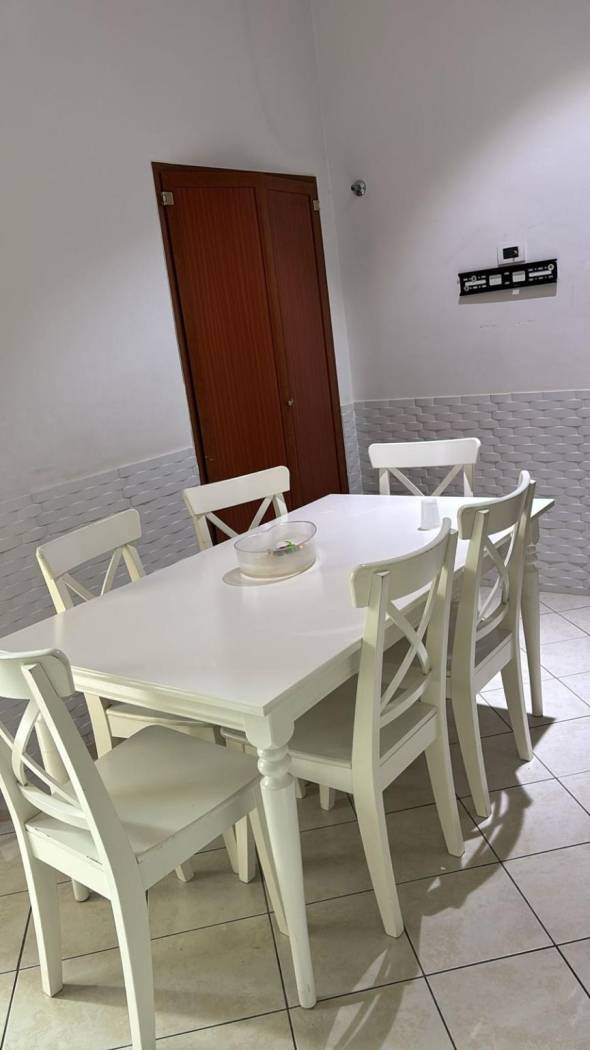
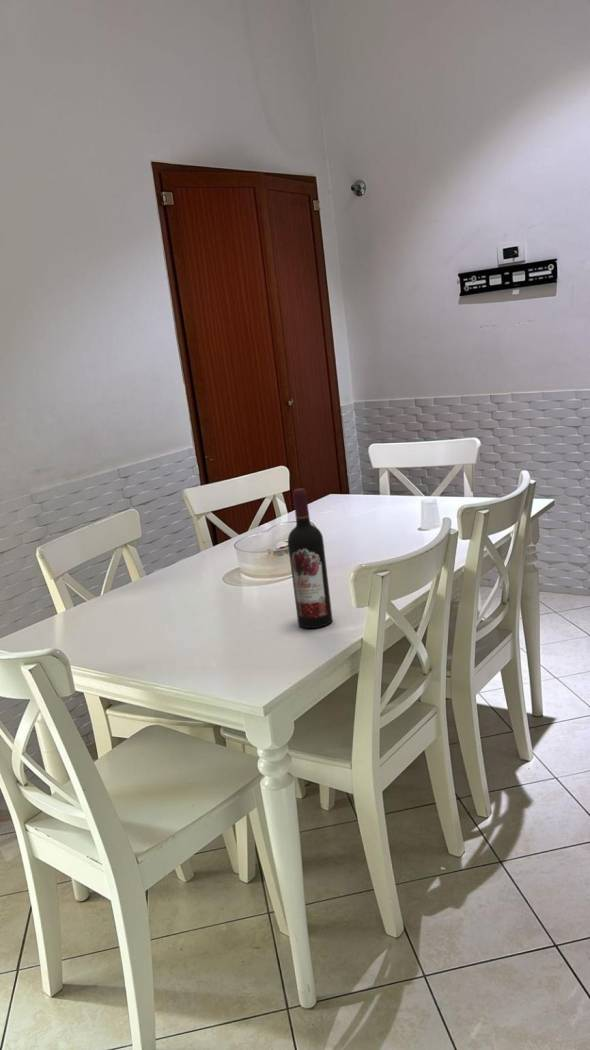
+ wine bottle (307, 557)
